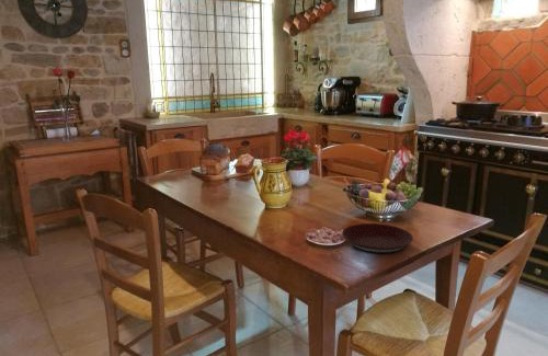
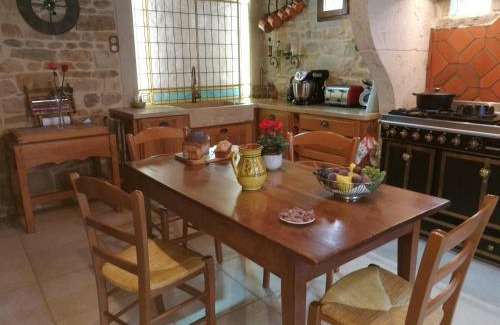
- plate (376, 239)
